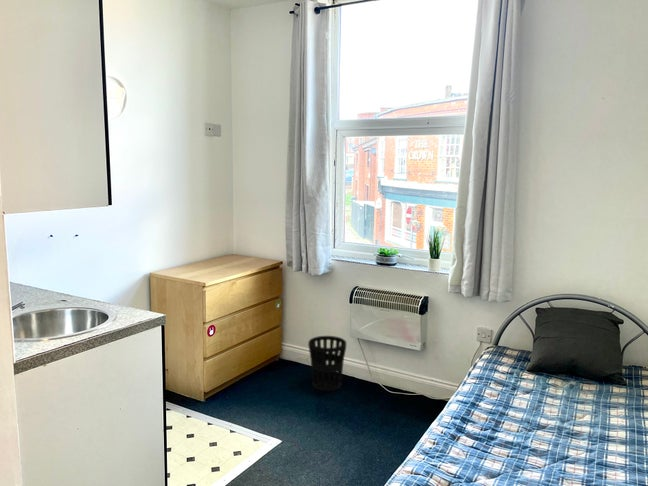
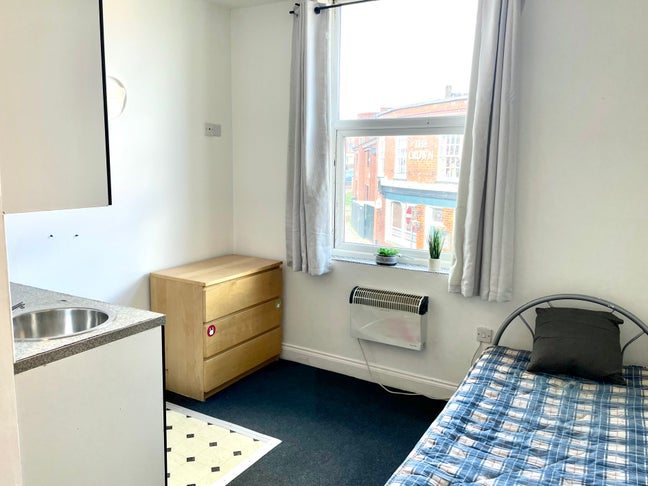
- wastebasket (326, 363)
